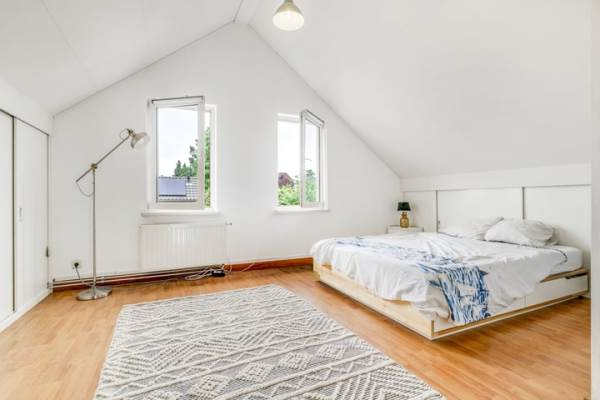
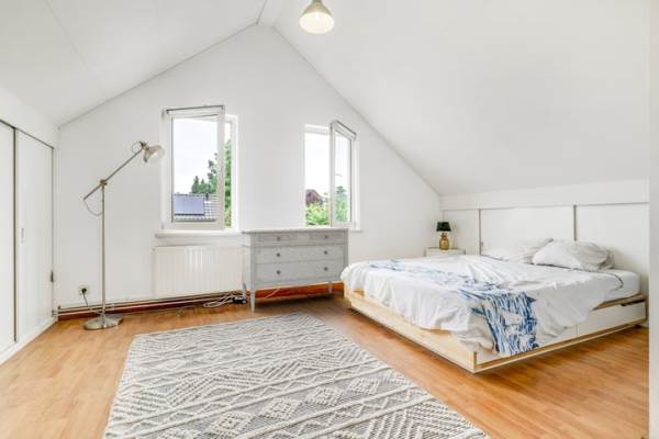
+ dresser (295, 264)
